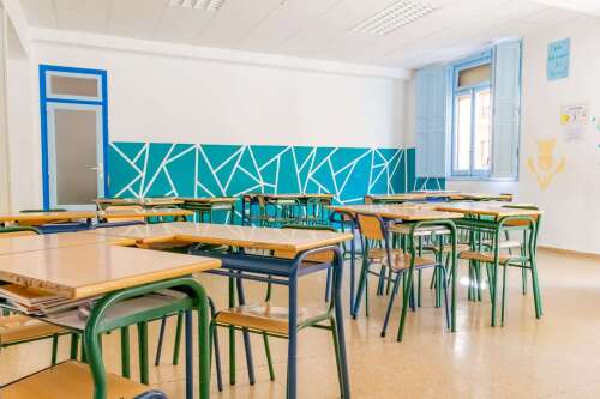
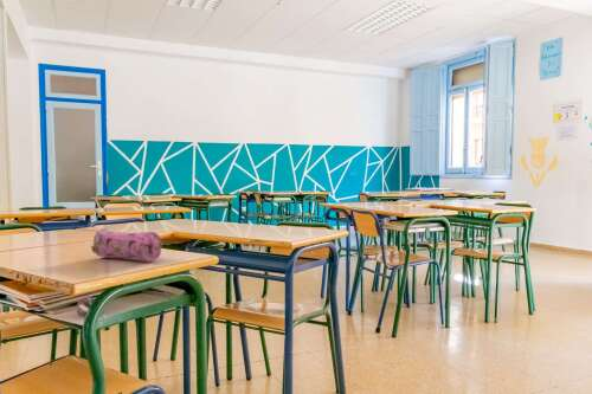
+ pencil case (127, 244)
